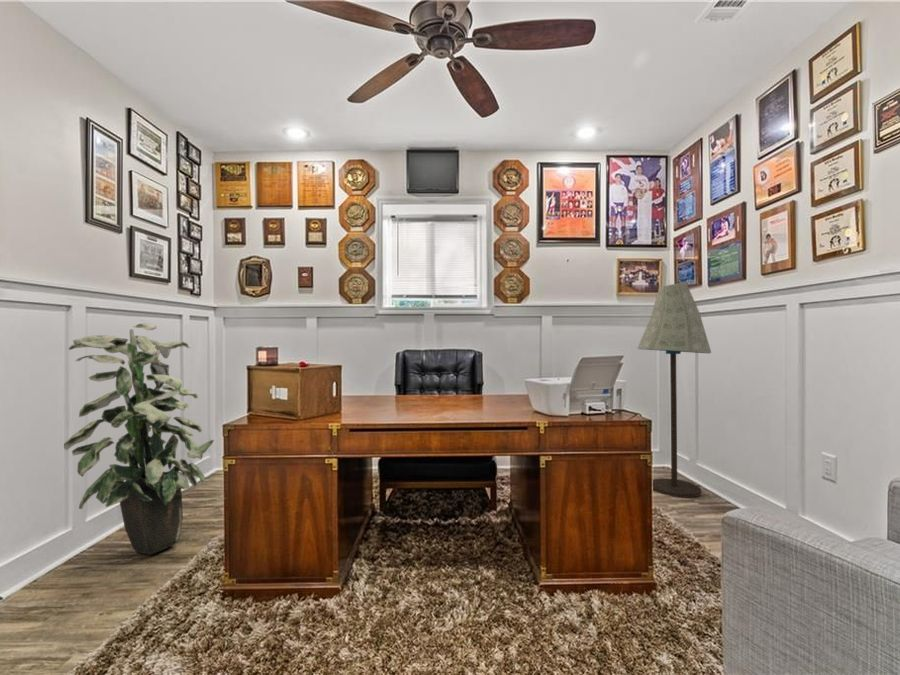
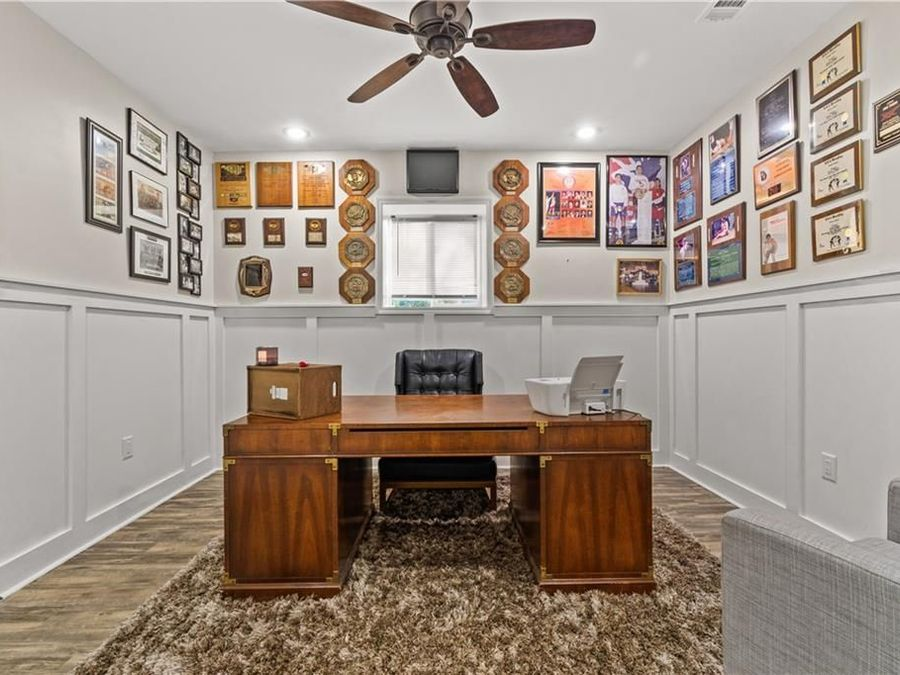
- floor lamp (673, 385)
- indoor plant (141, 437)
